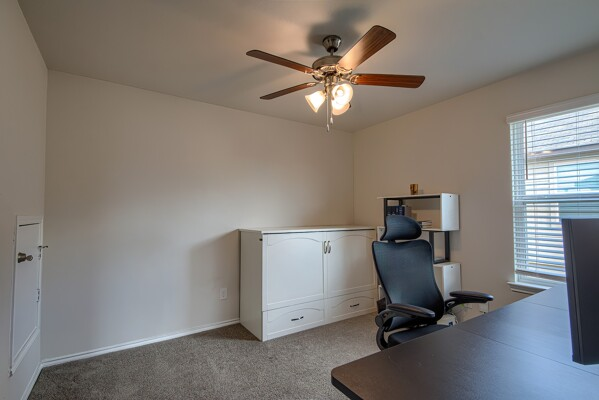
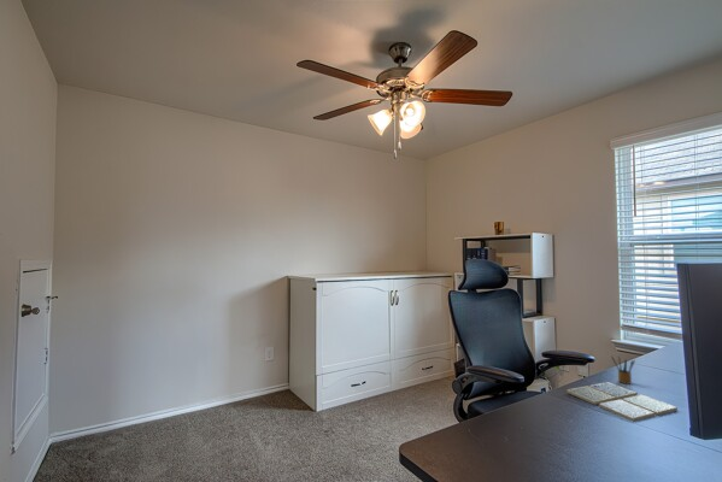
+ drink coaster (618, 399)
+ pencil box (623, 369)
